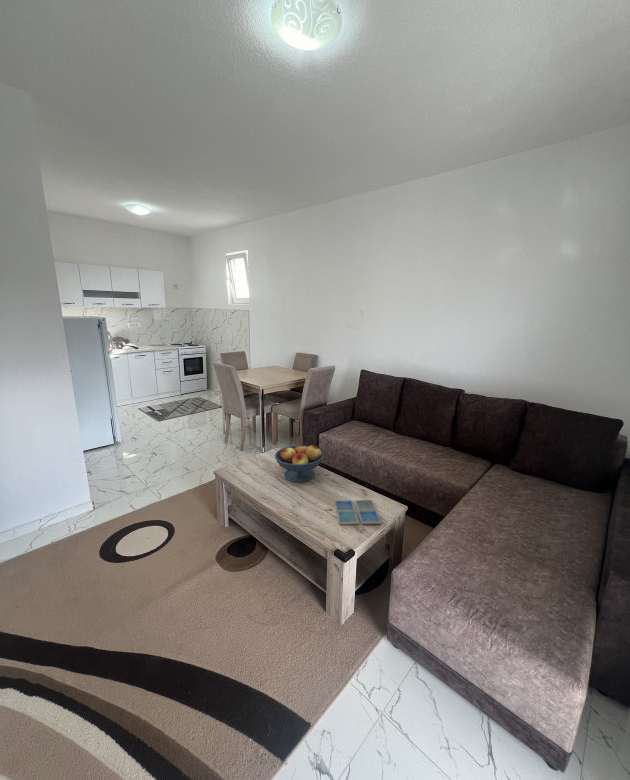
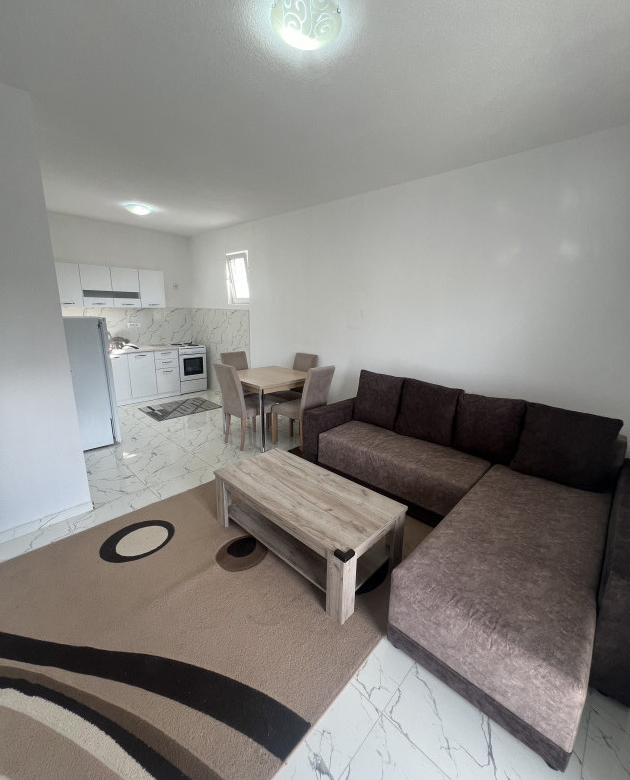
- drink coaster (355, 512)
- fruit bowl (299, 461)
